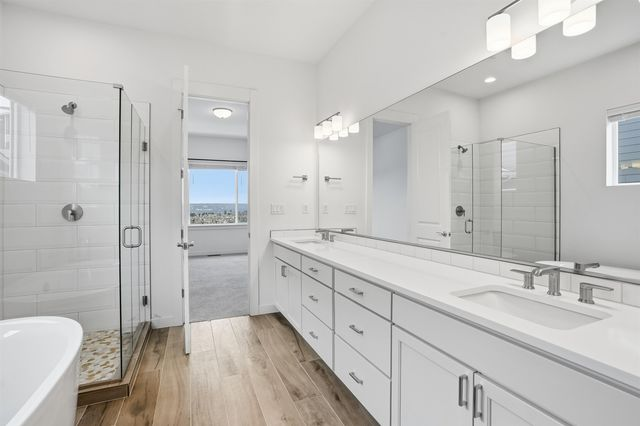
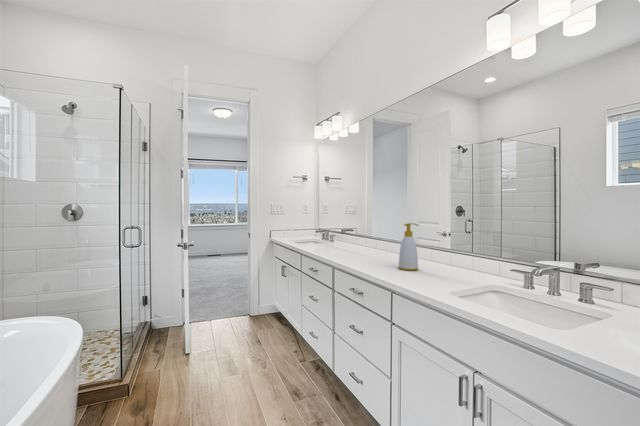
+ soap bottle (408, 246)
